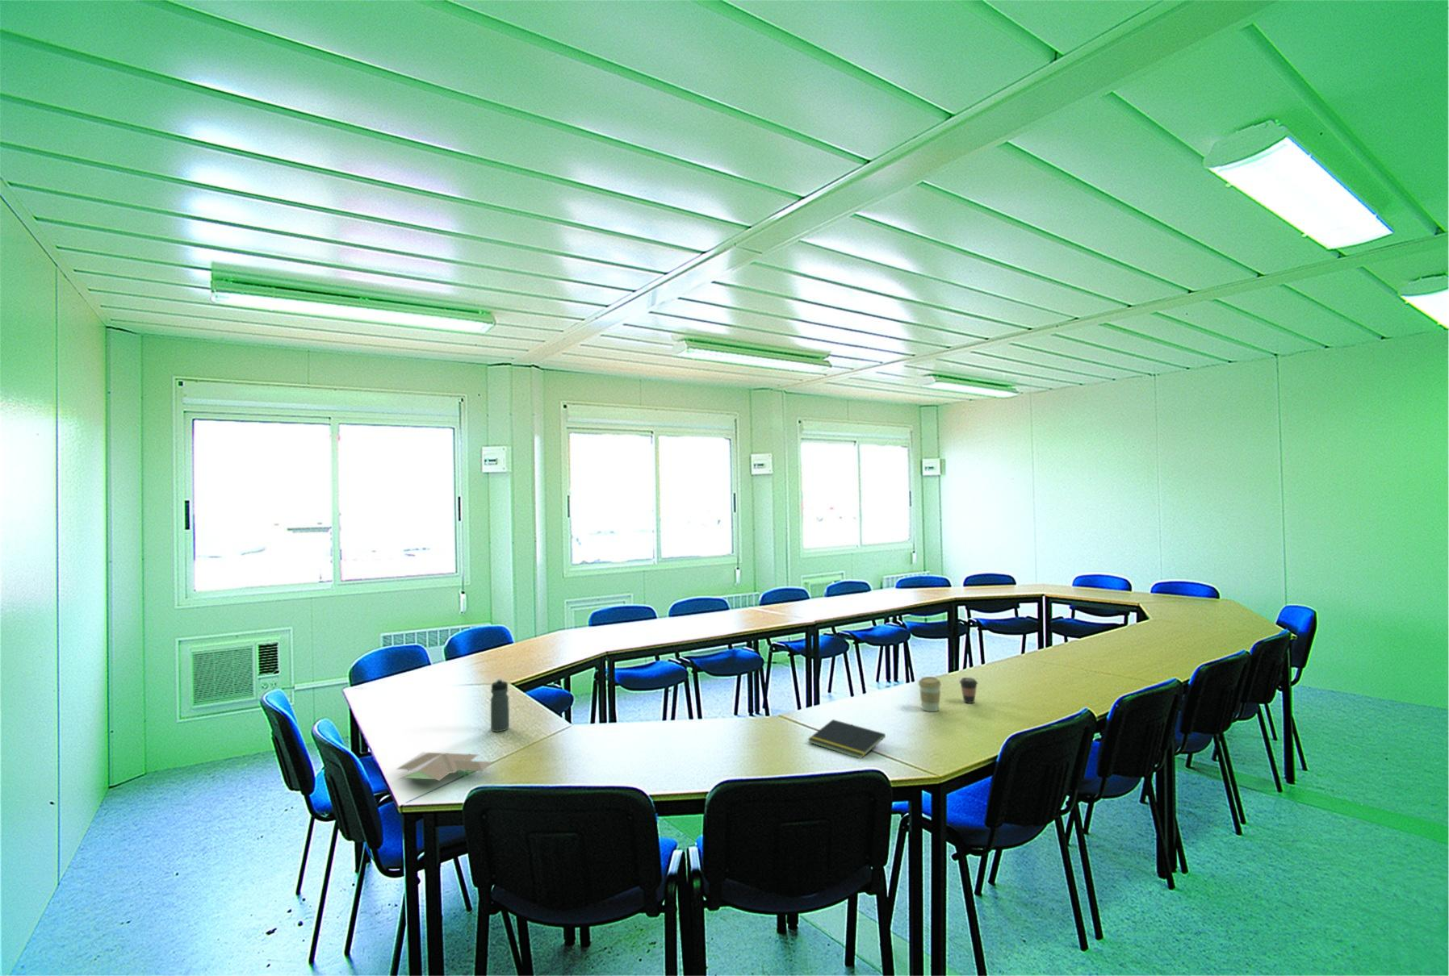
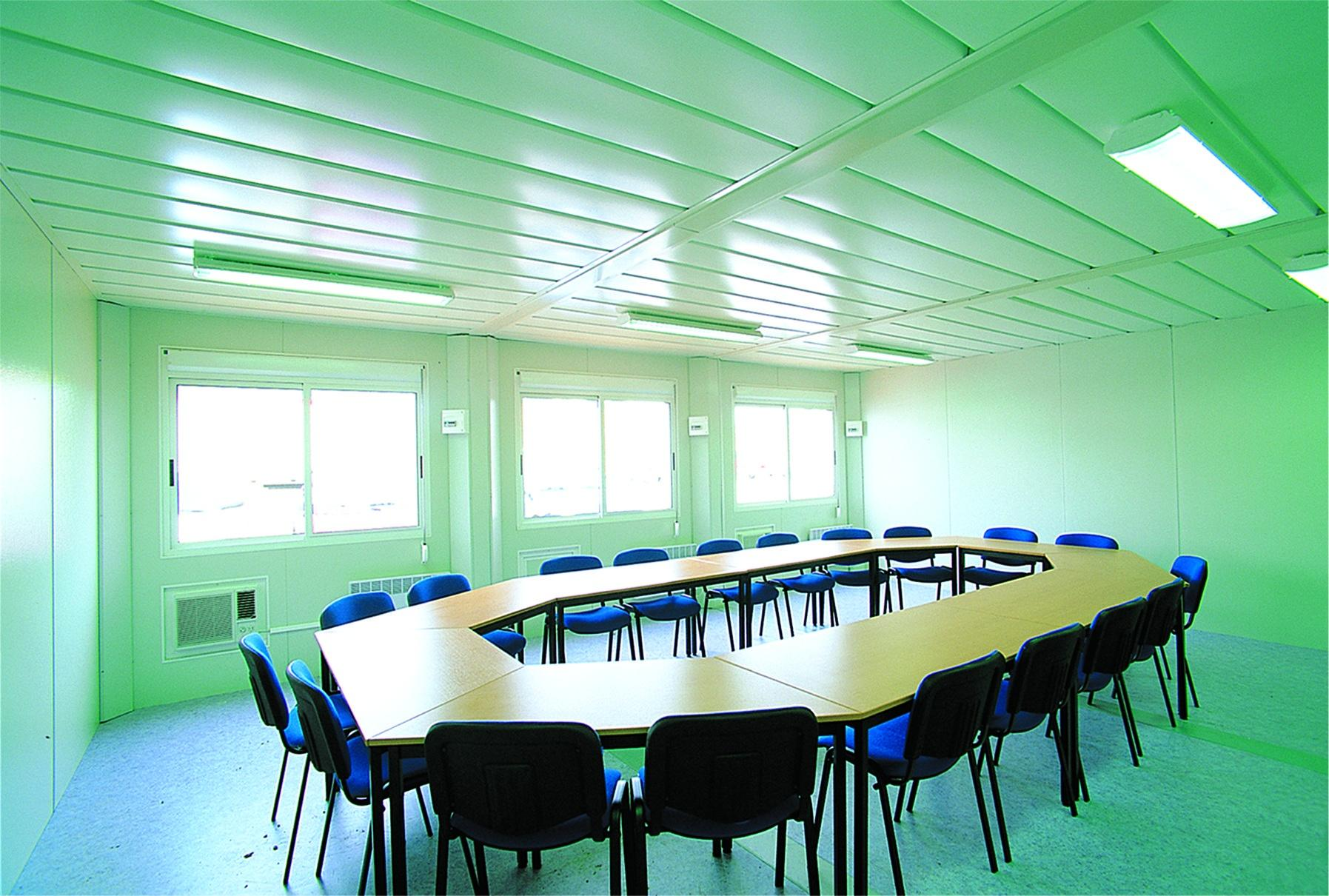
- water bottle (499, 704)
- notepad (846, 739)
- papers (444, 766)
- coffee cup (929, 694)
- coffee cup (968, 691)
